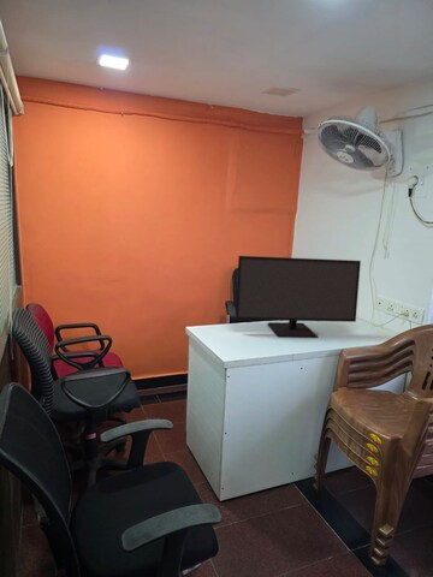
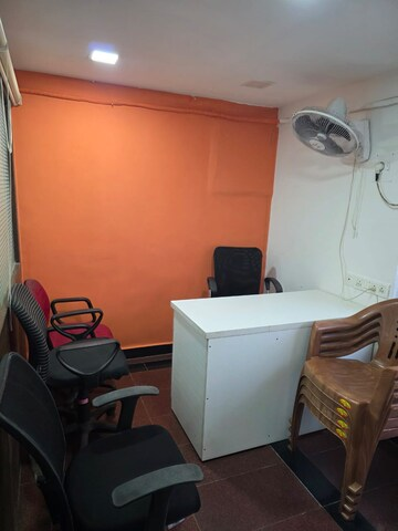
- monitor (295, 295)
